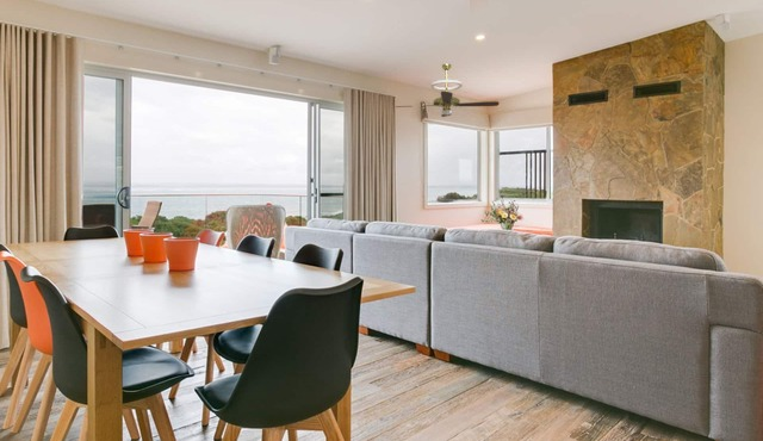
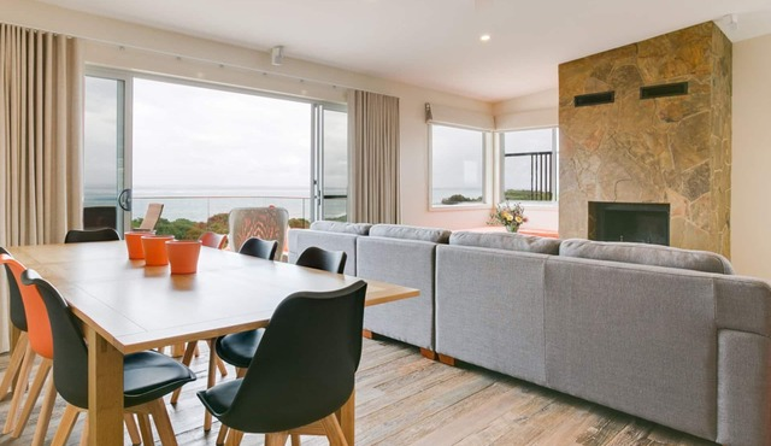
- ceiling fan (446, 92)
